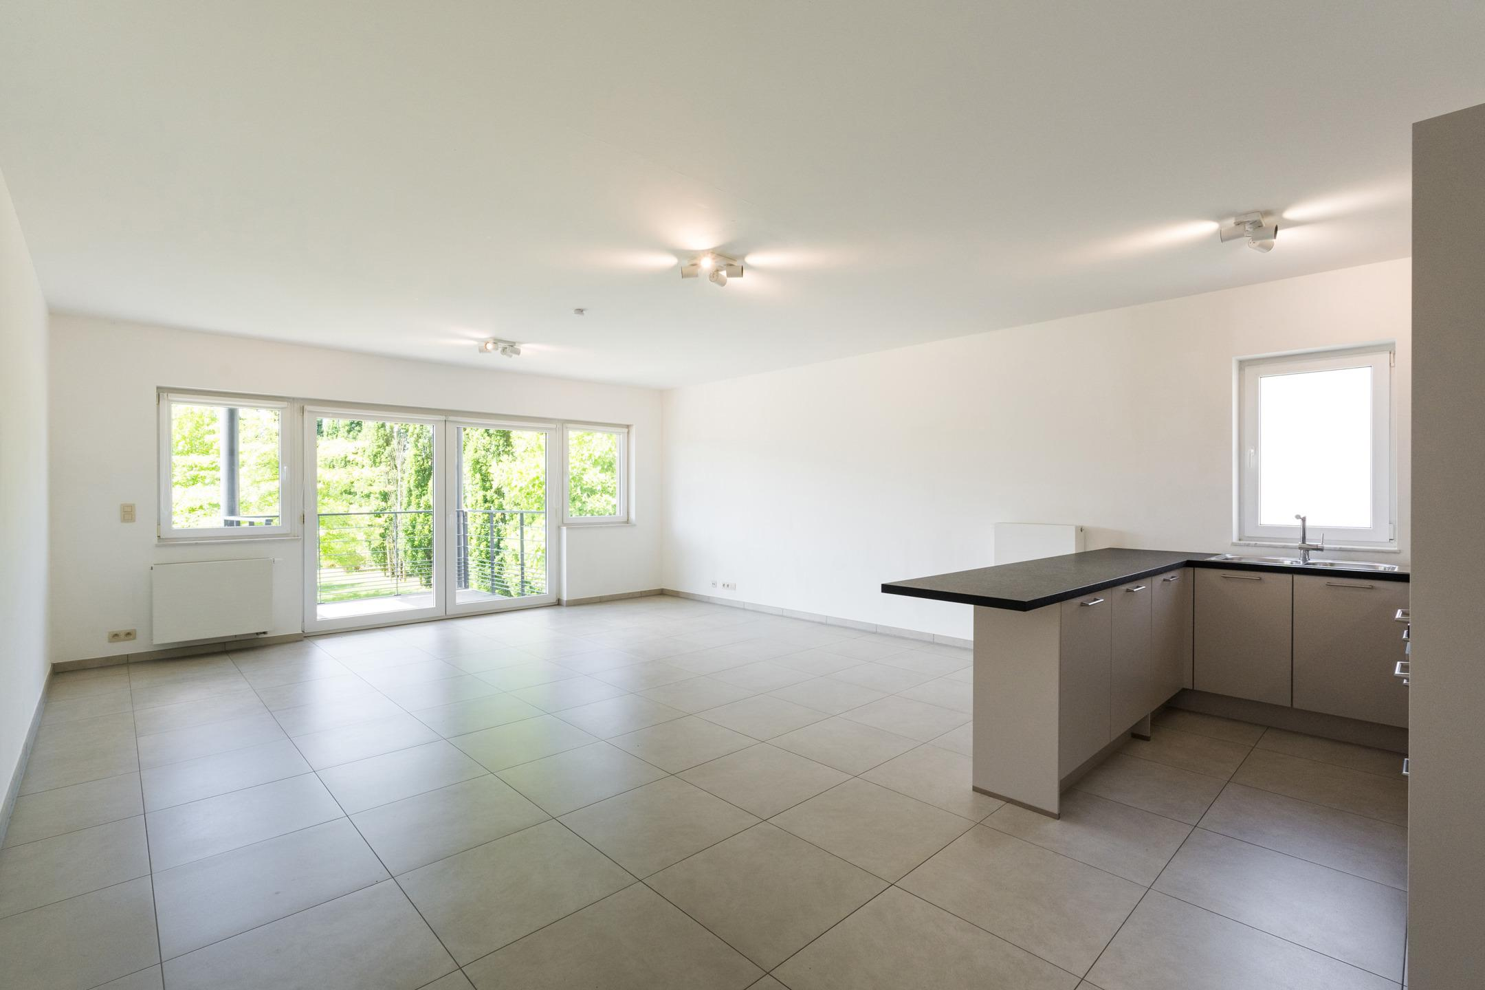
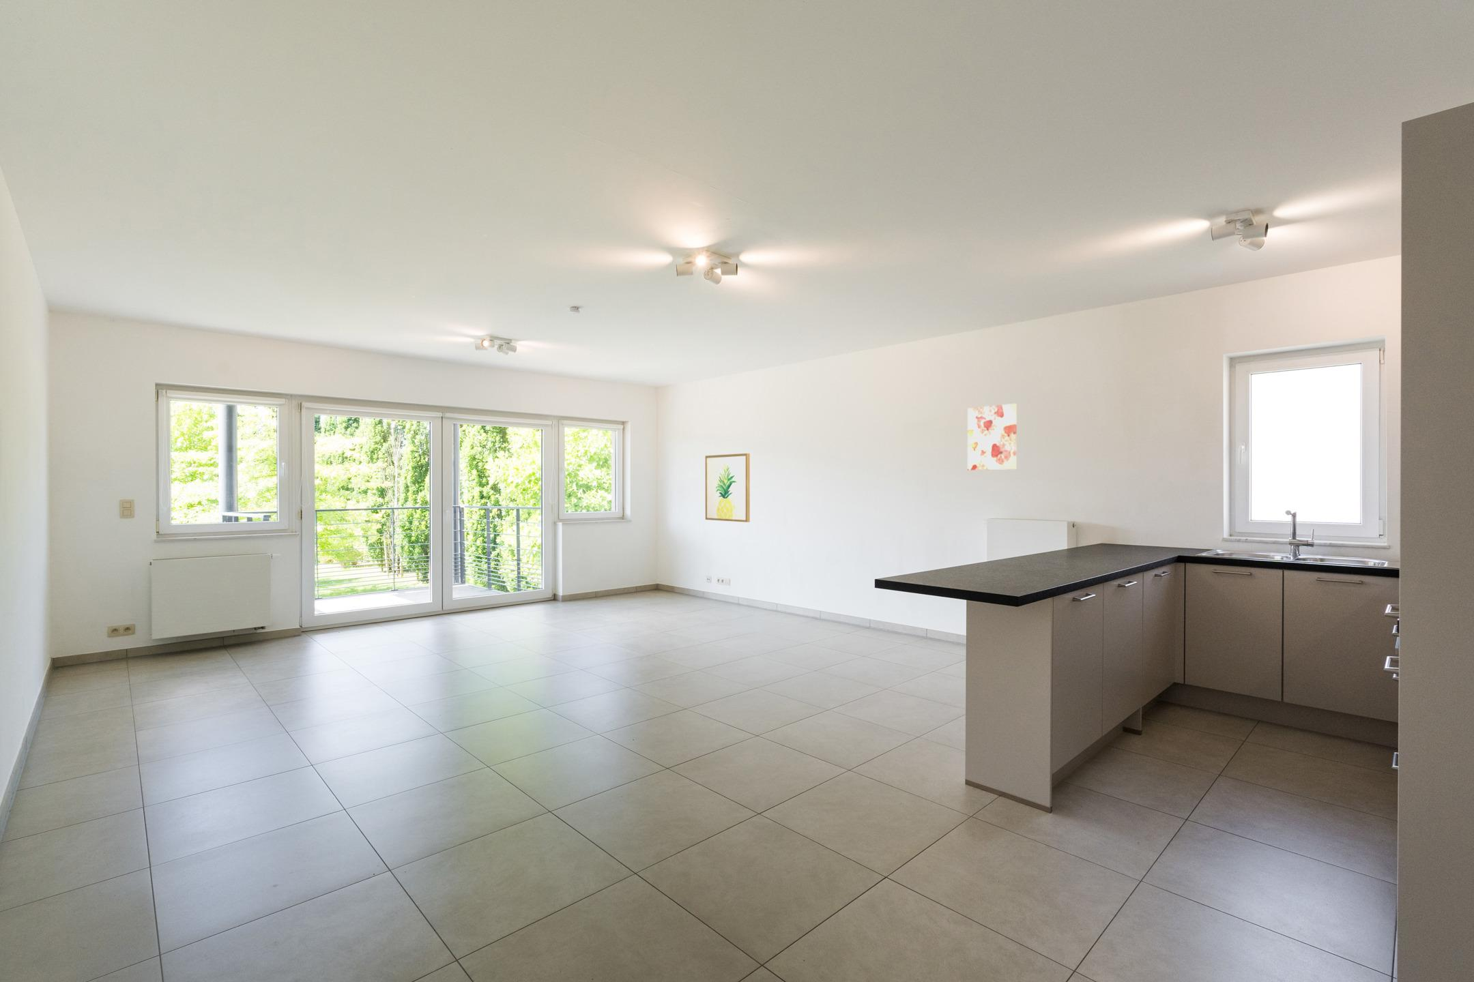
+ wall art (990, 437)
+ wall art (727, 488)
